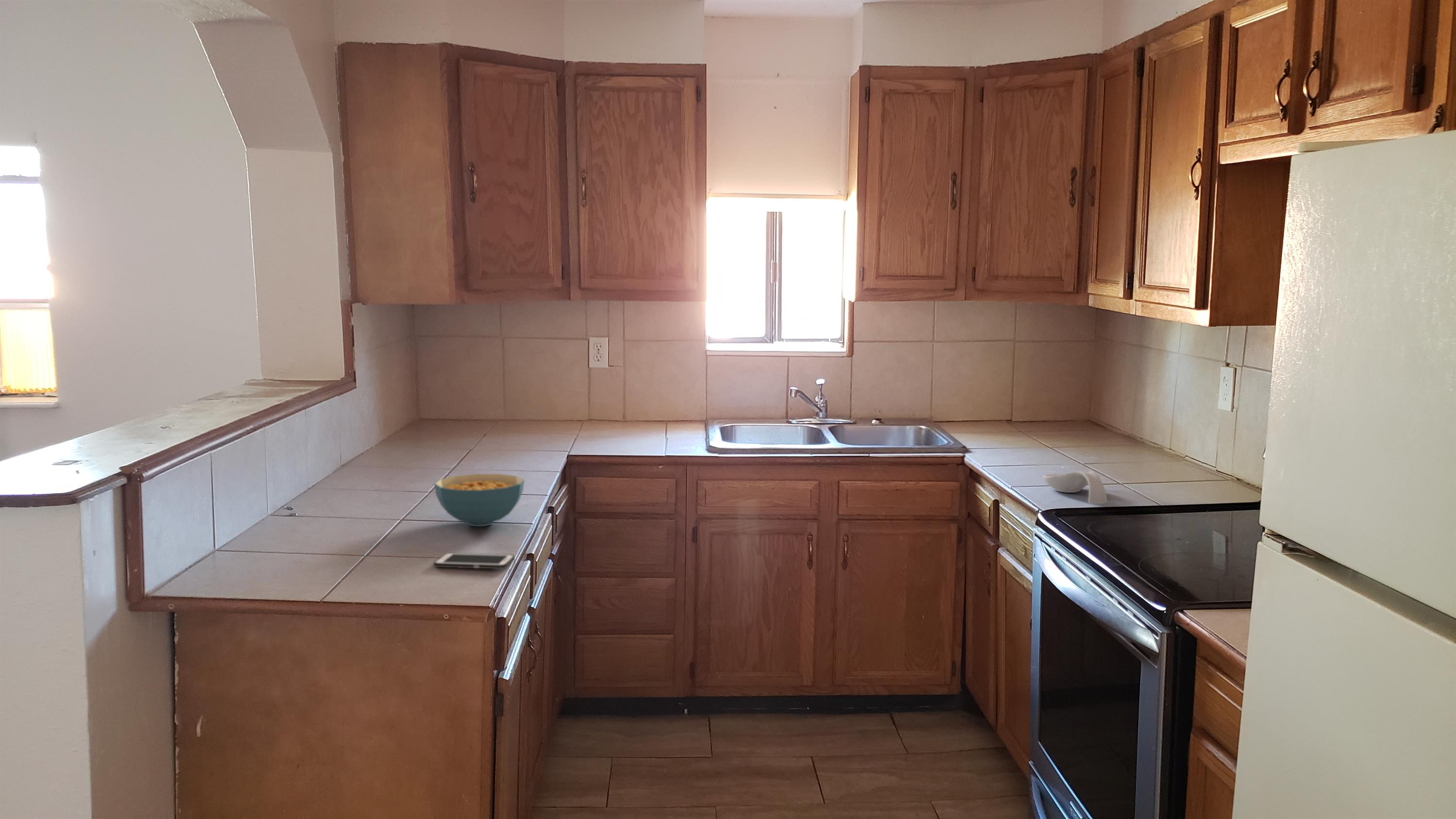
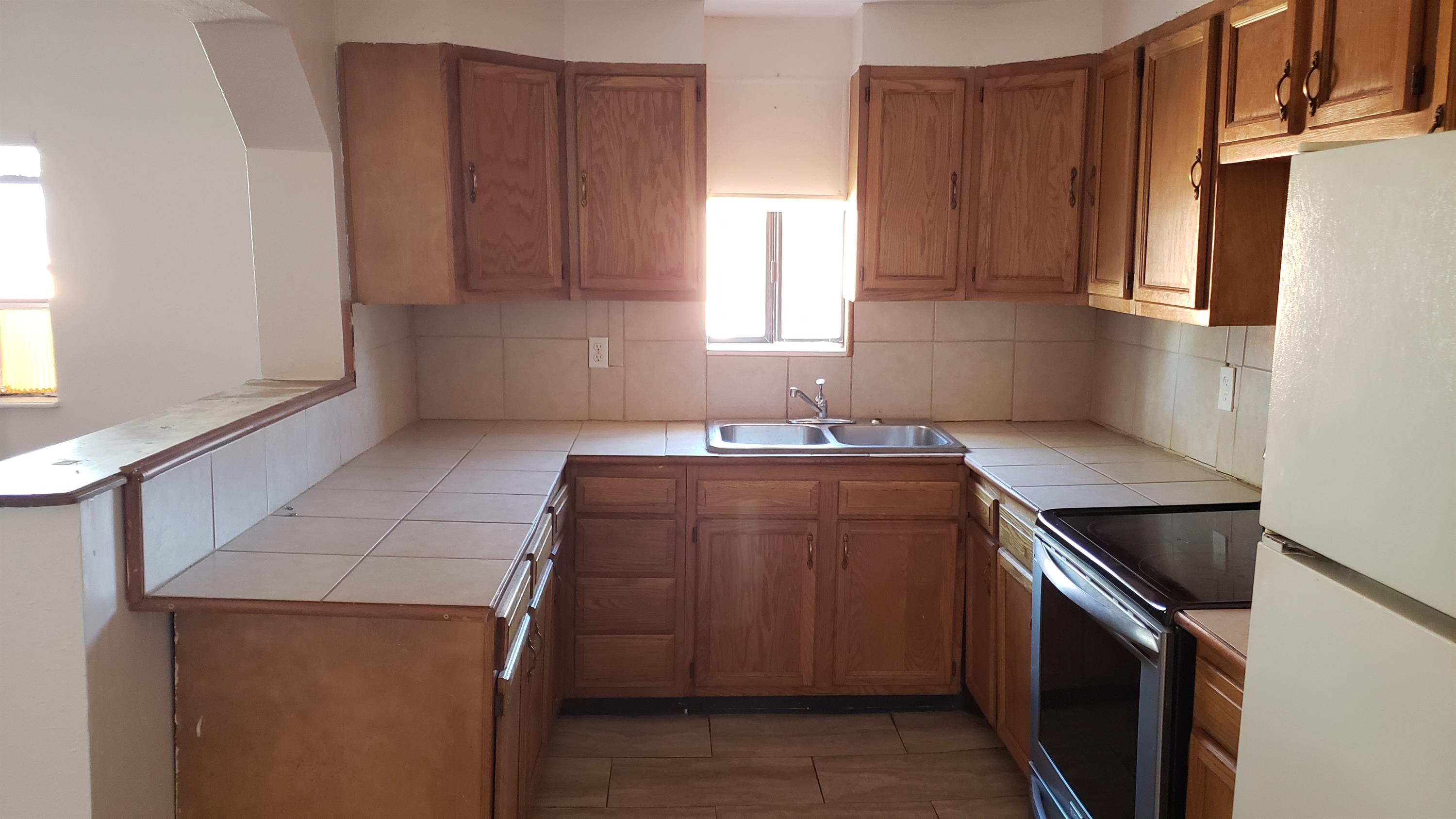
- cereal bowl (480, 502)
- spoon rest (1077, 481)
- cell phone (475, 561)
